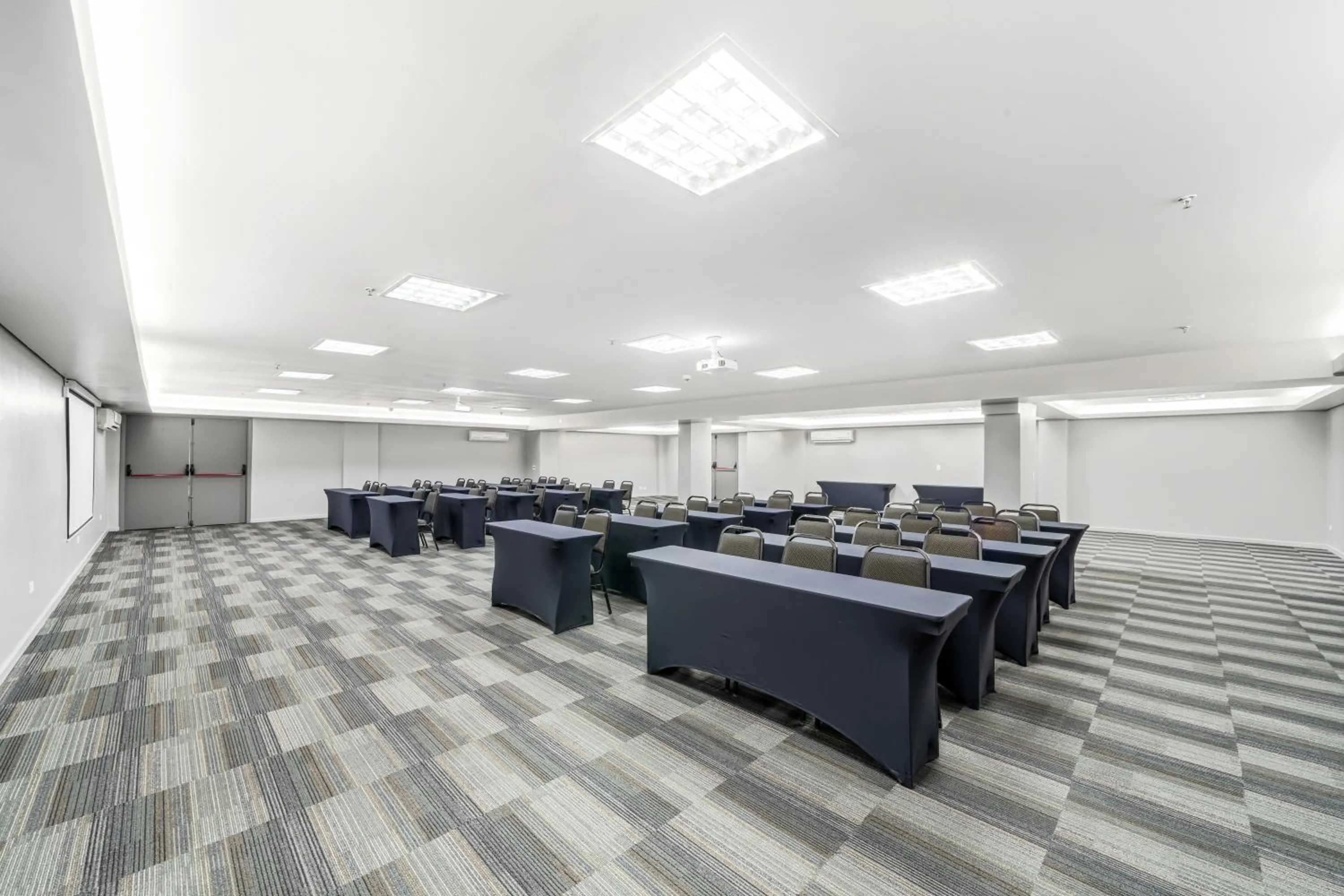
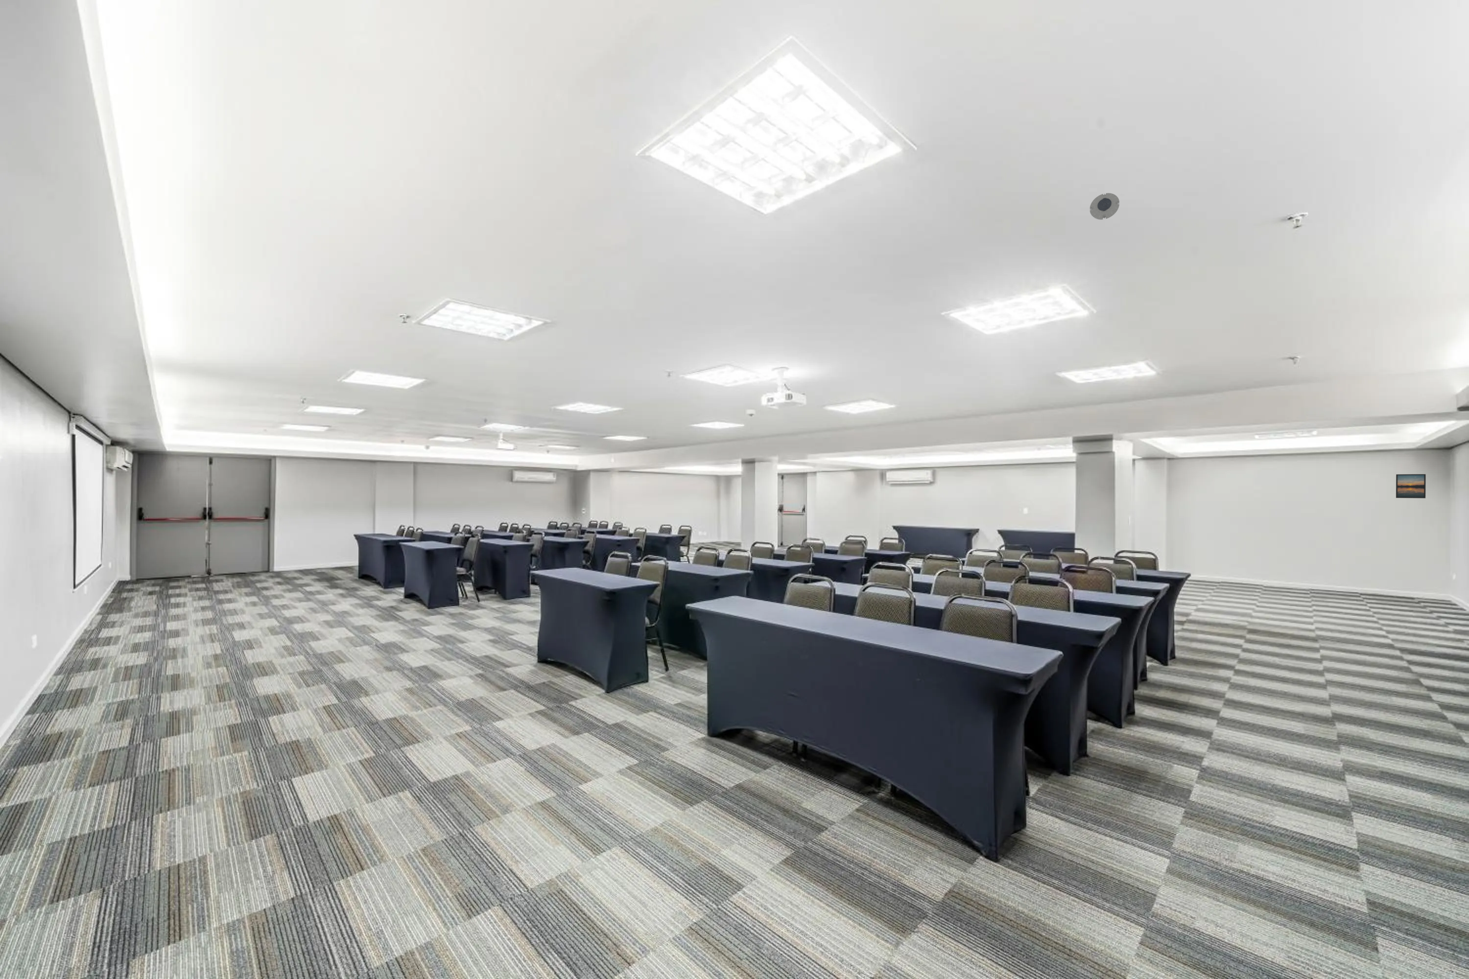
+ smoke detector (1104, 205)
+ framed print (1410, 486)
